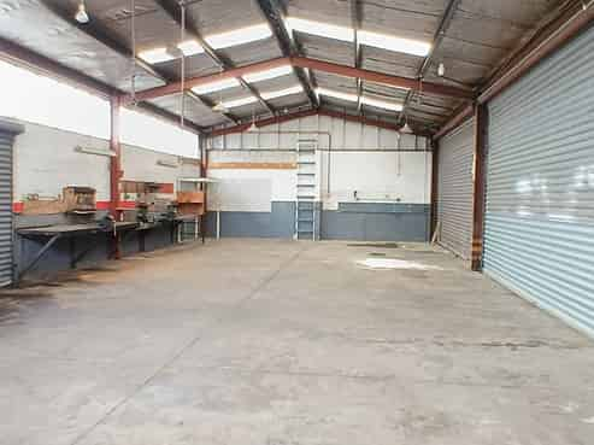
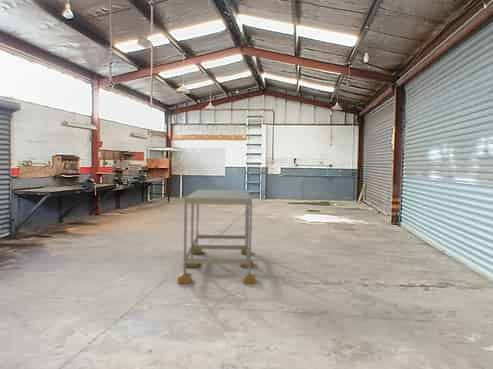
+ work table (220, 235)
